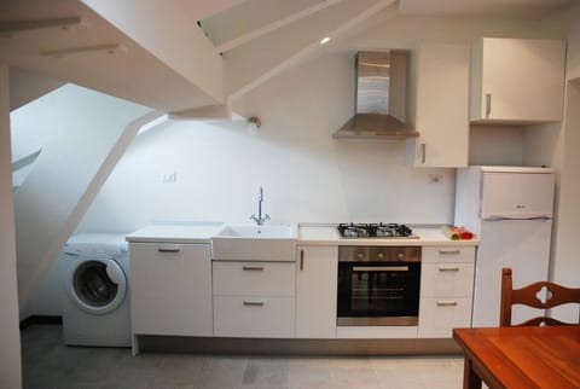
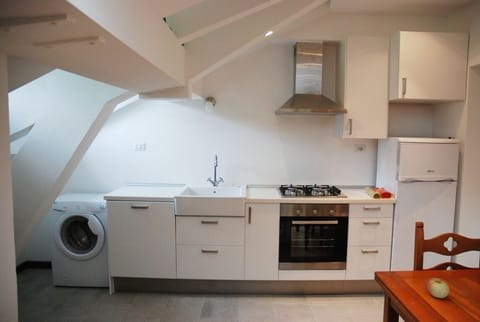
+ apple (438, 287)
